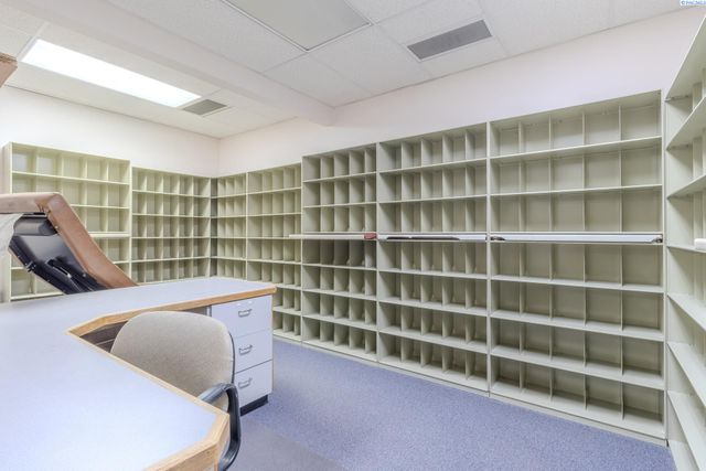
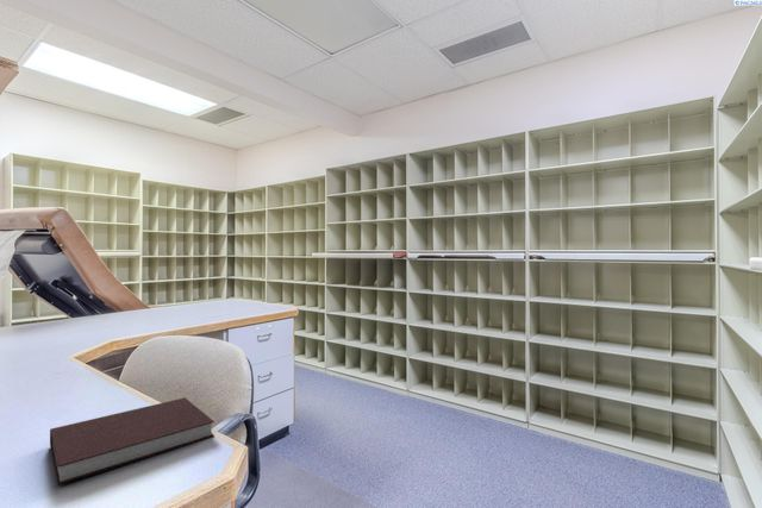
+ notebook (133, 432)
